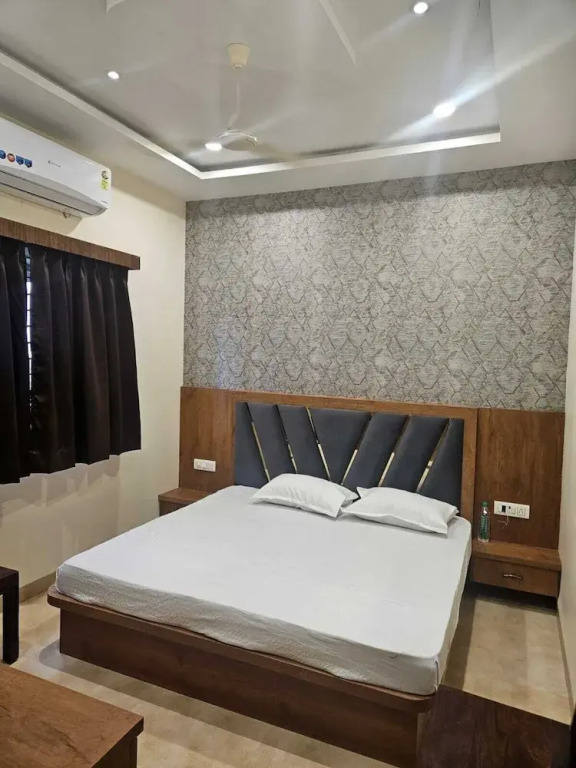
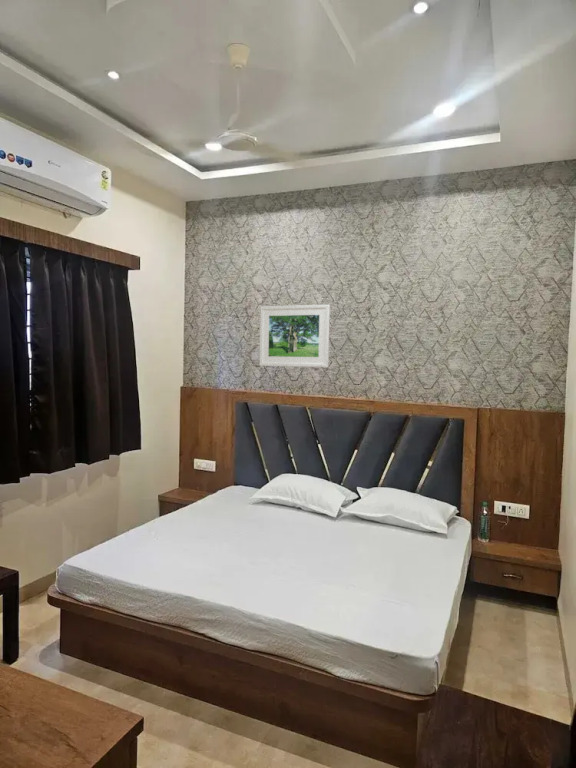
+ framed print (293, 336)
